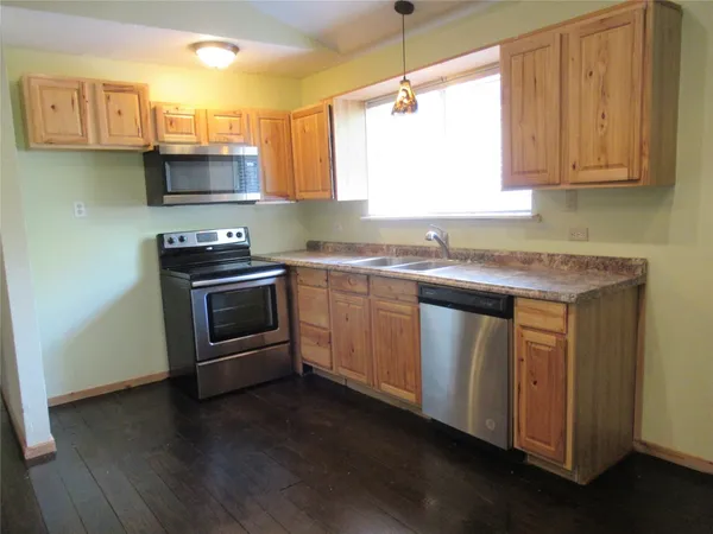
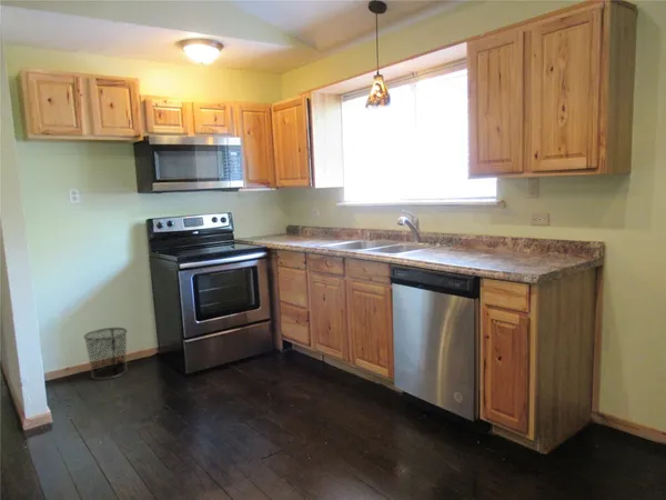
+ waste bin (108, 352)
